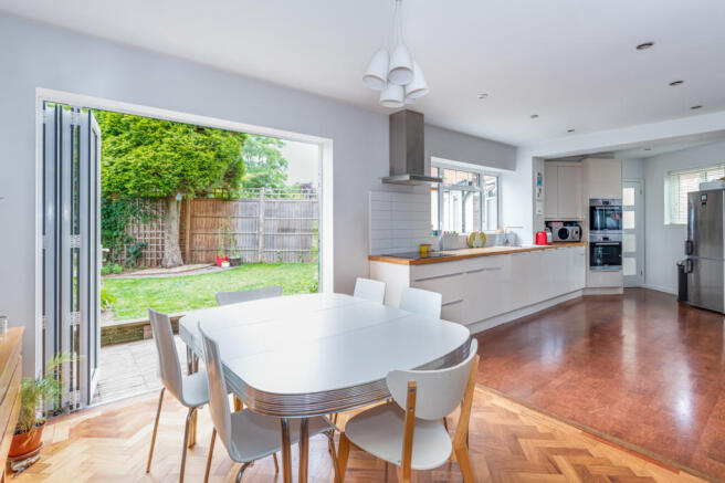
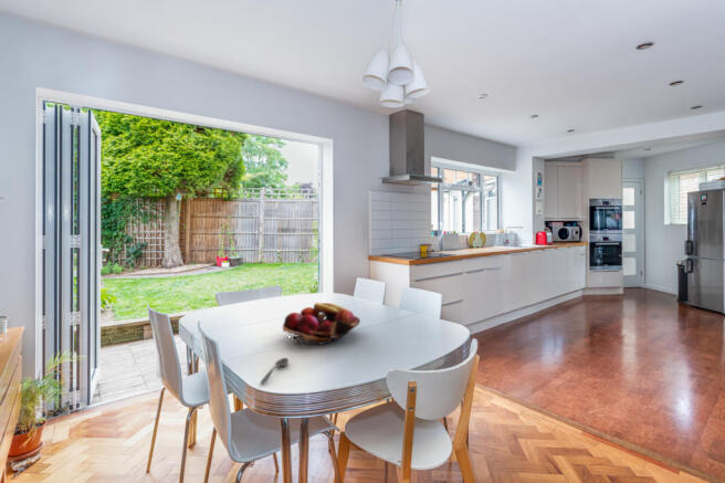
+ soupspoon (273, 369)
+ fruit basket (322, 321)
